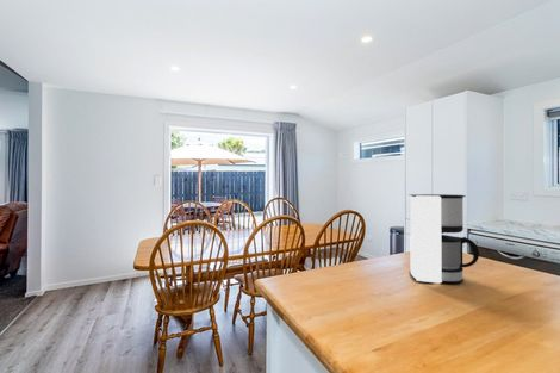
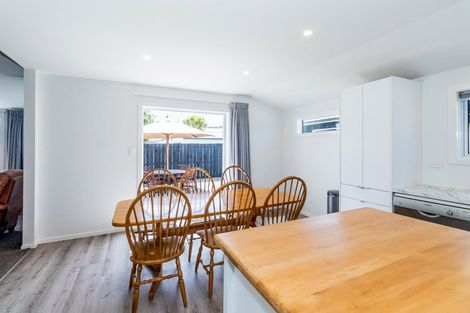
- coffee maker (442, 236)
